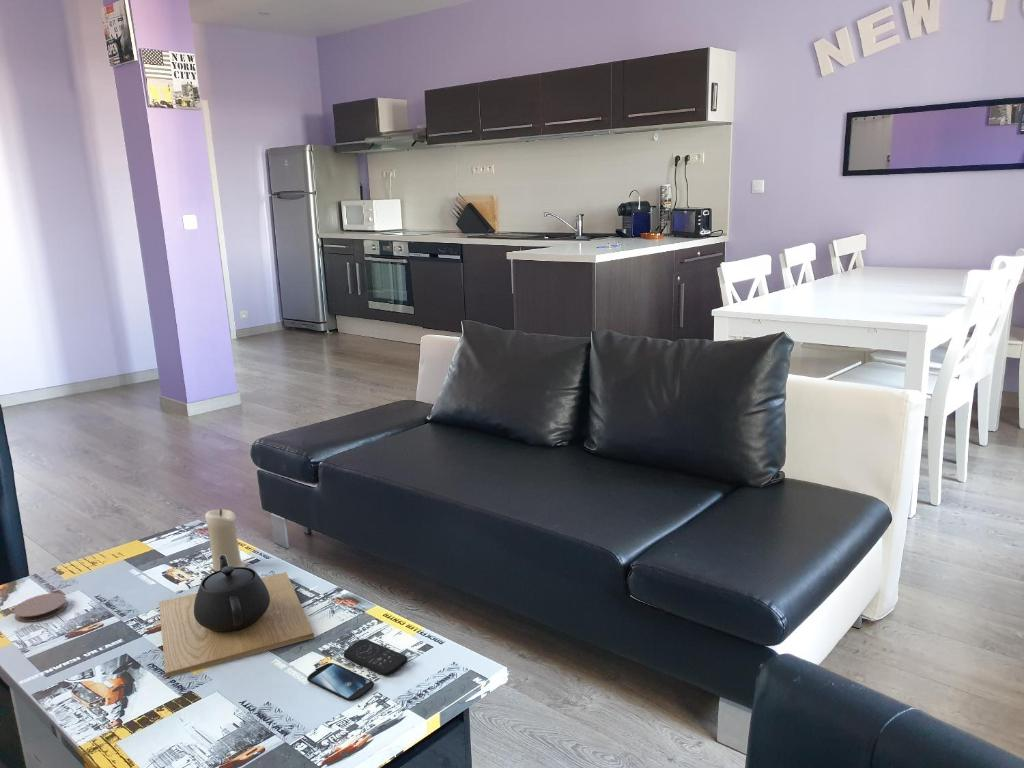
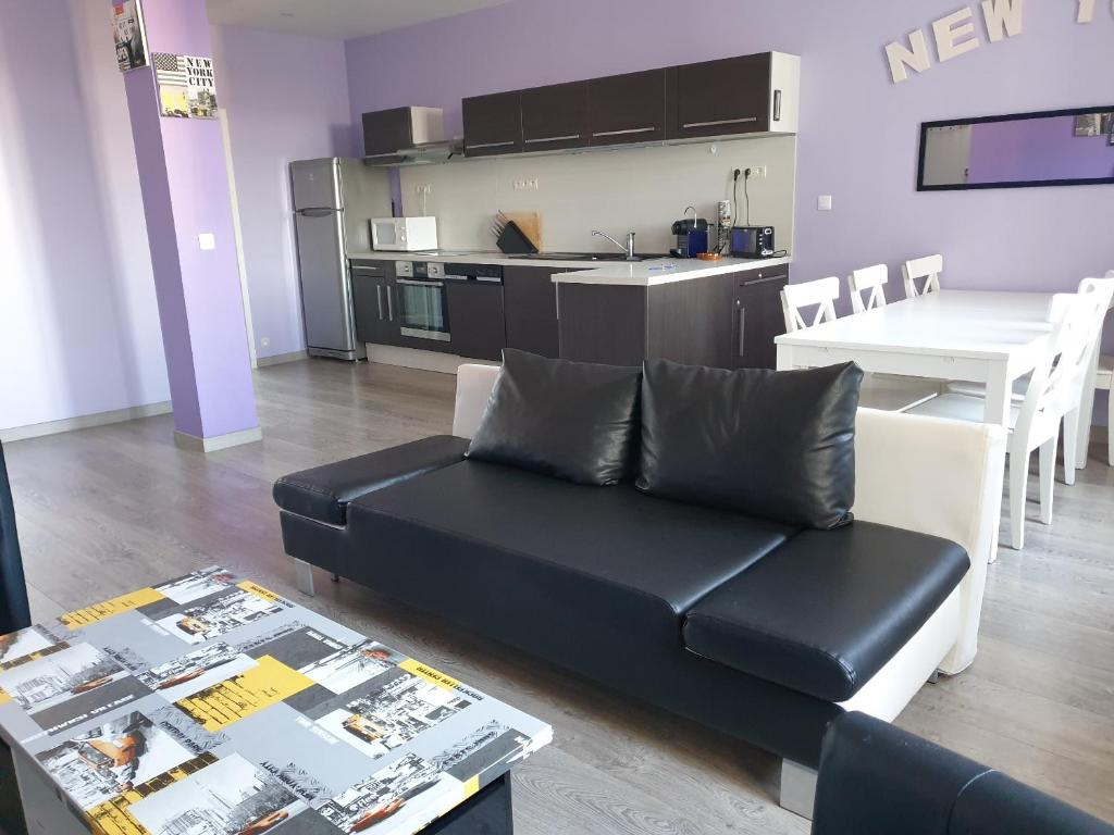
- candle (225, 538)
- teapot (229, 593)
- smartphone (359, 664)
- coaster (40, 607)
